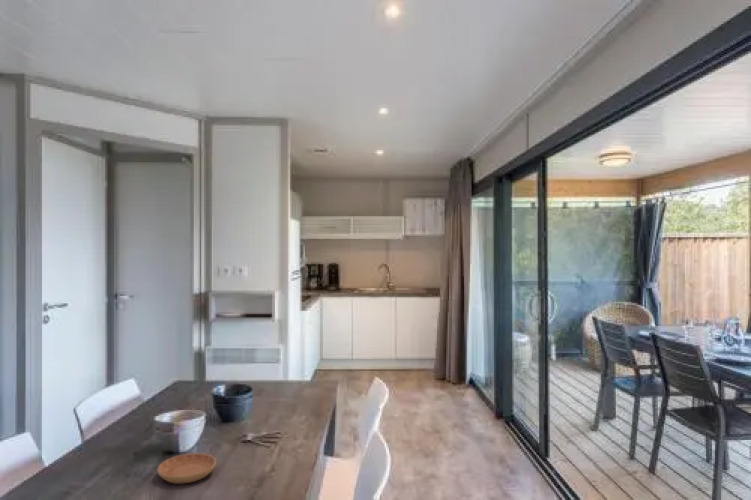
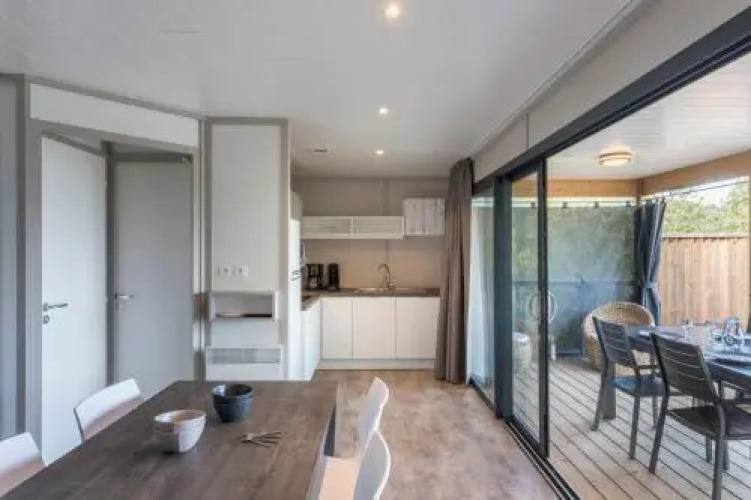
- saucer (187, 468)
